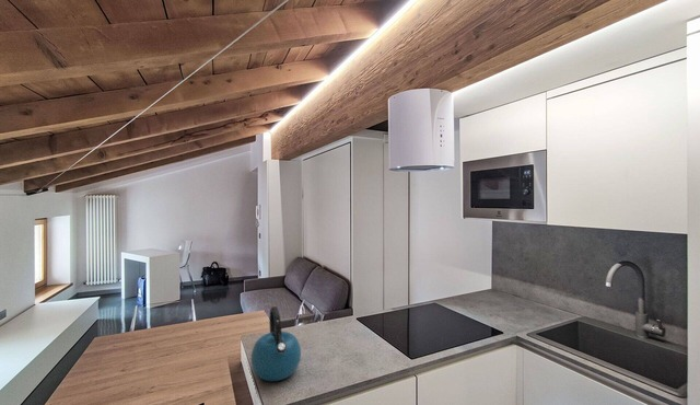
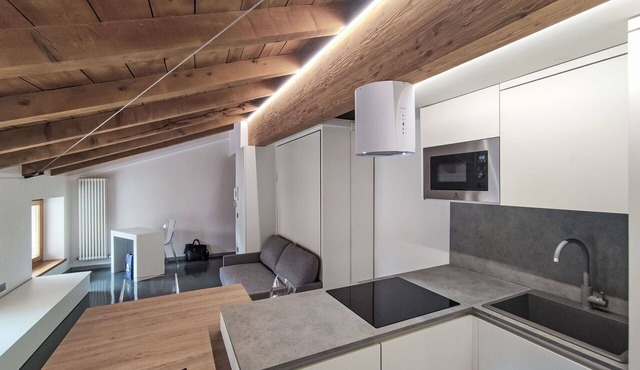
- kettle (277, 342)
